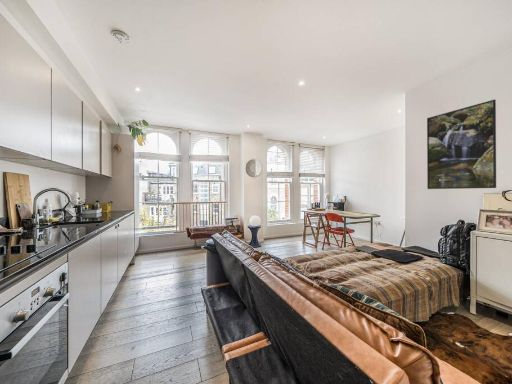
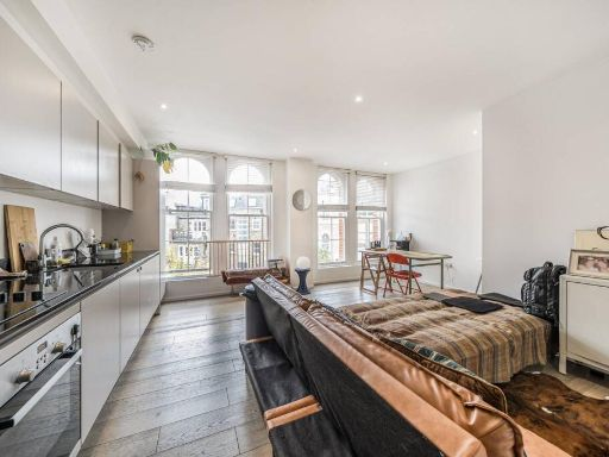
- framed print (457, 149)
